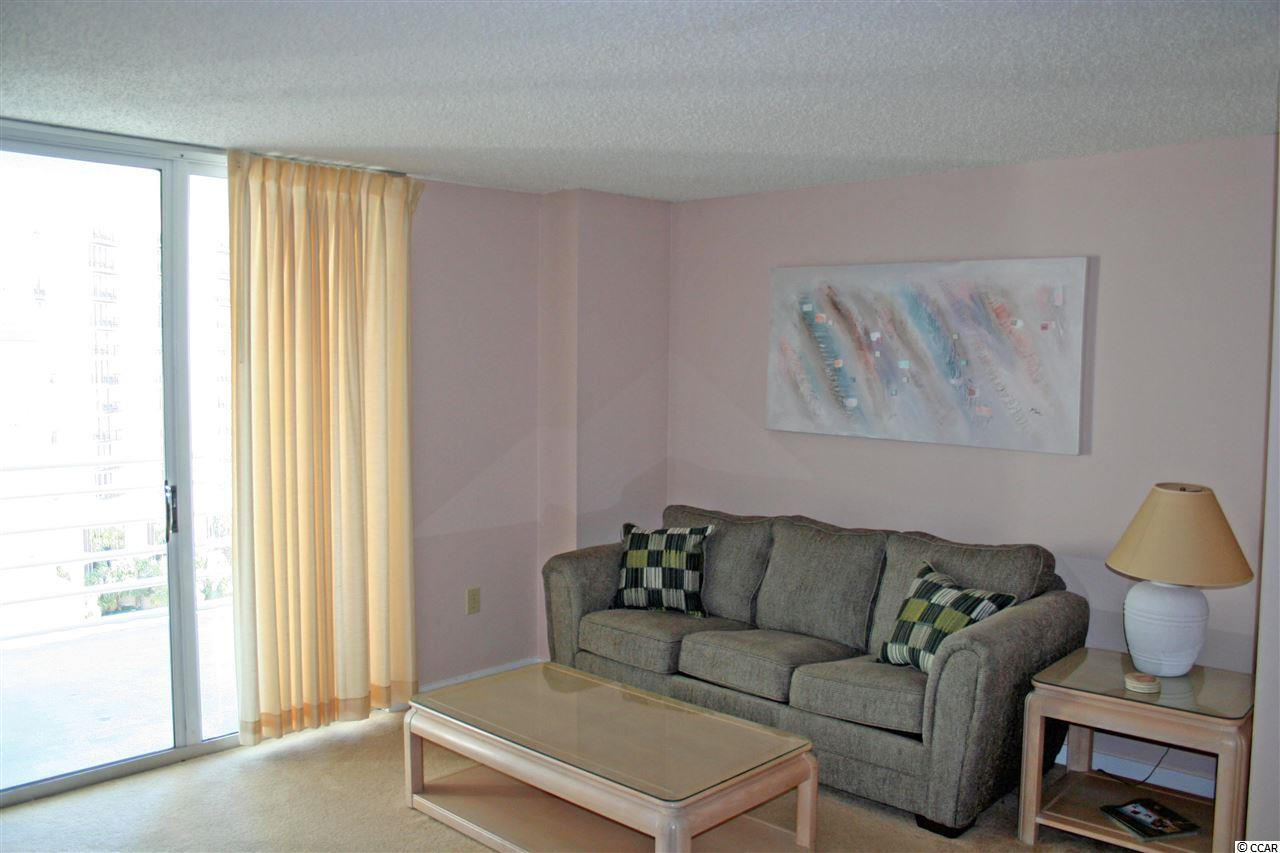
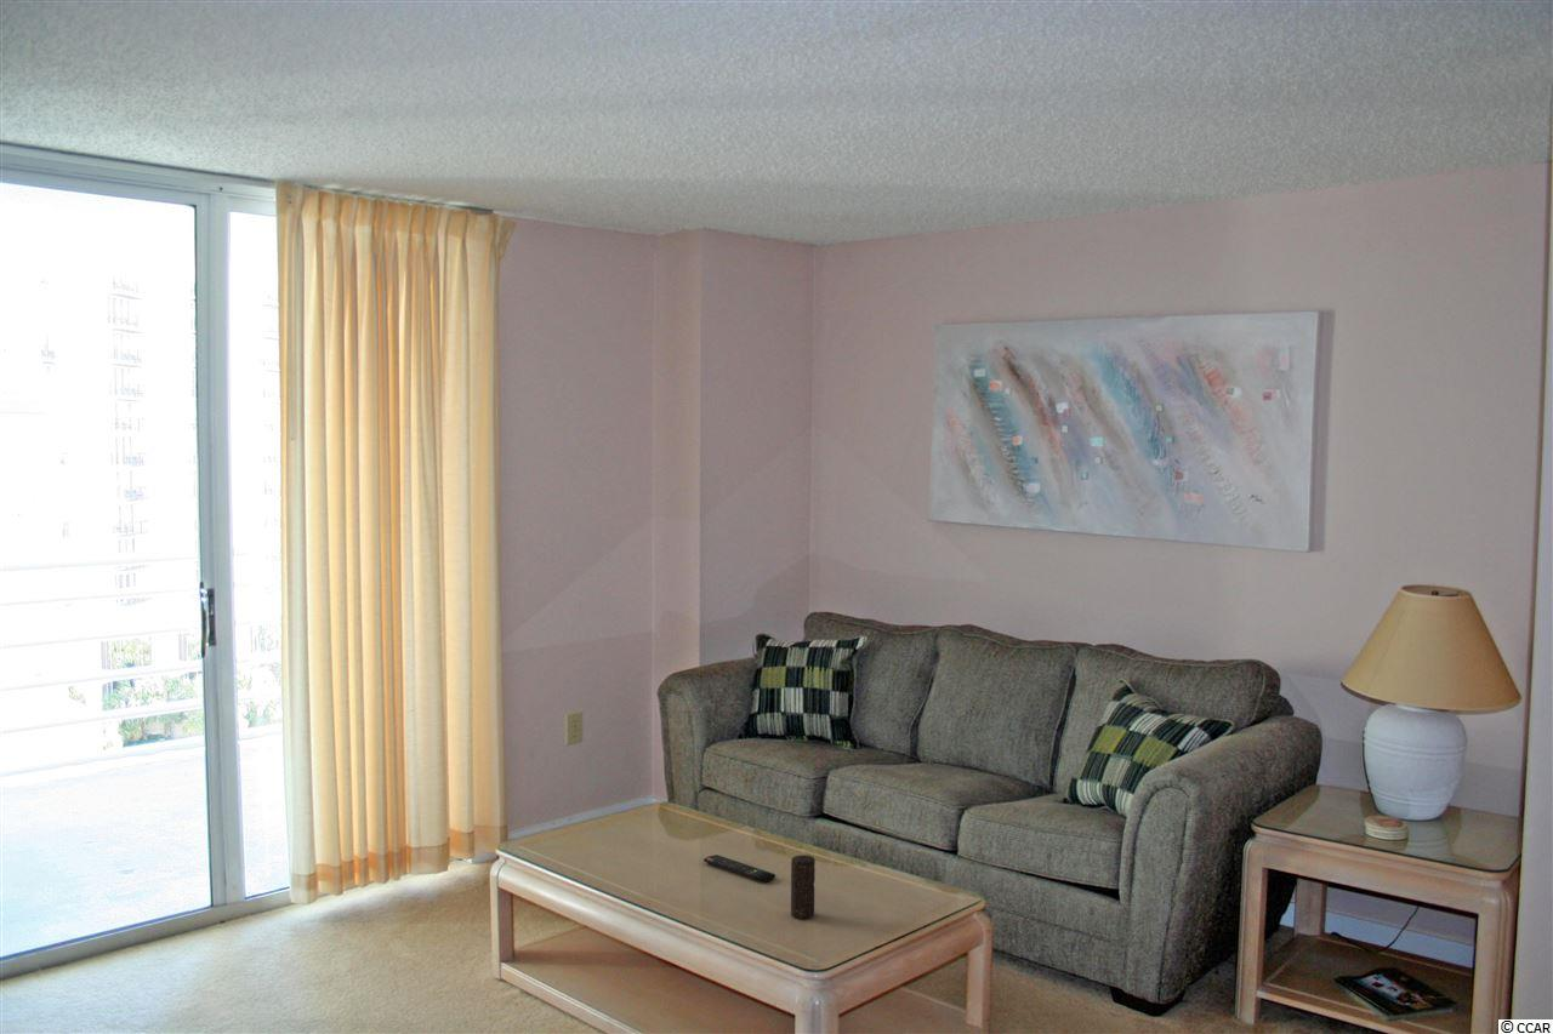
+ remote control (738, 868)
+ candle (802, 886)
